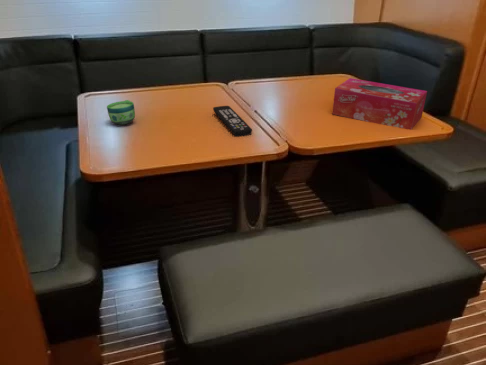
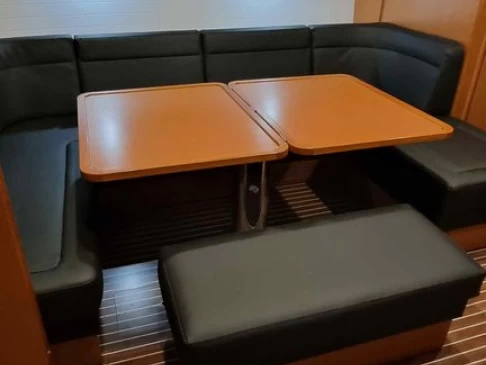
- remote control (231, 120)
- tissue box (378, 102)
- cup (122, 111)
